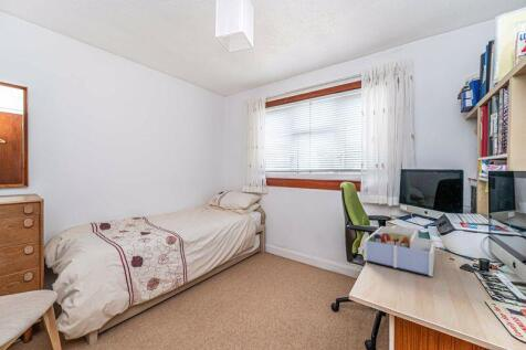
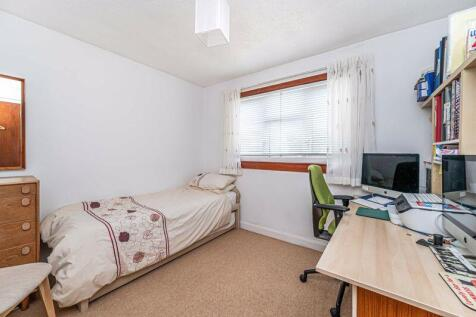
- desk organizer (402, 244)
